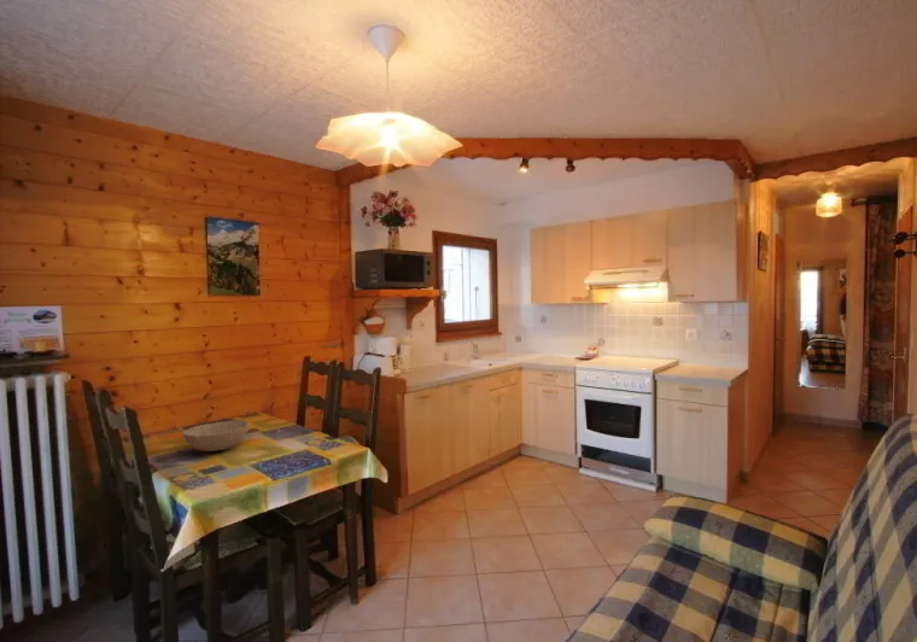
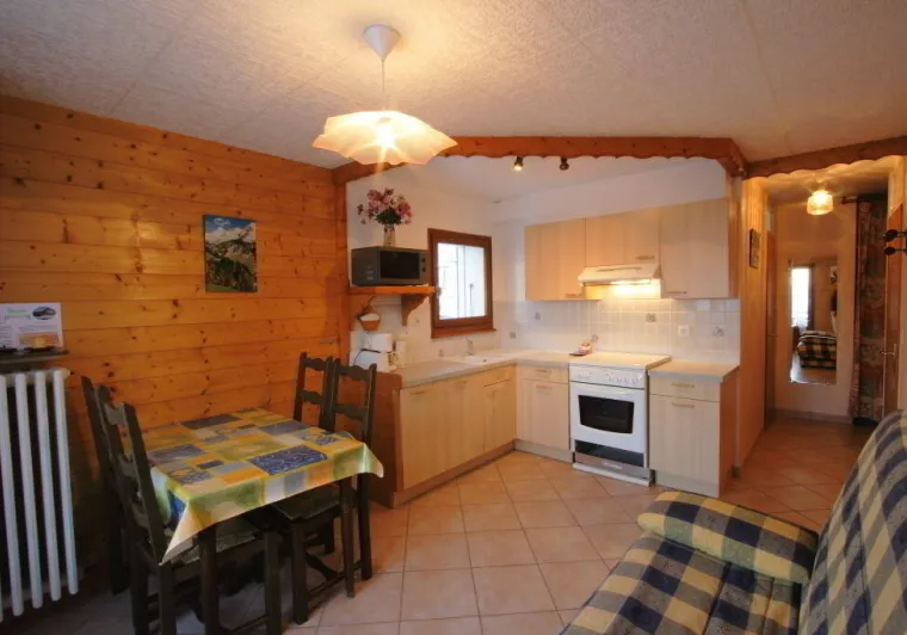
- bowl (217, 437)
